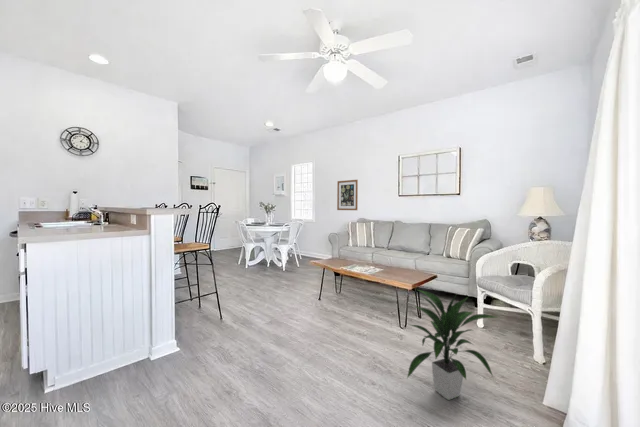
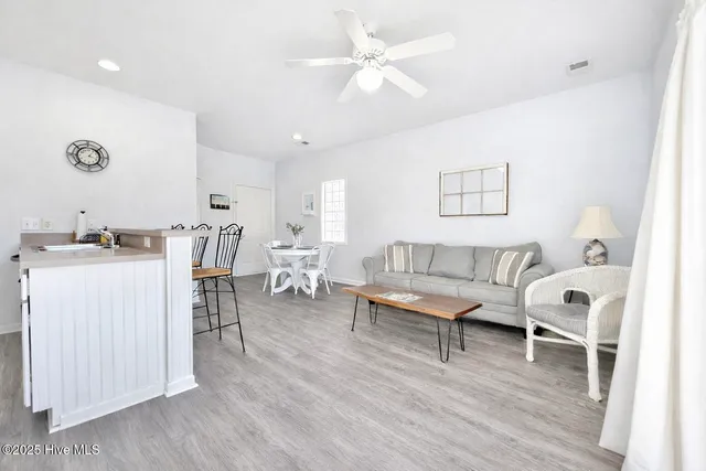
- wall art (347, 195)
- indoor plant (443, 340)
